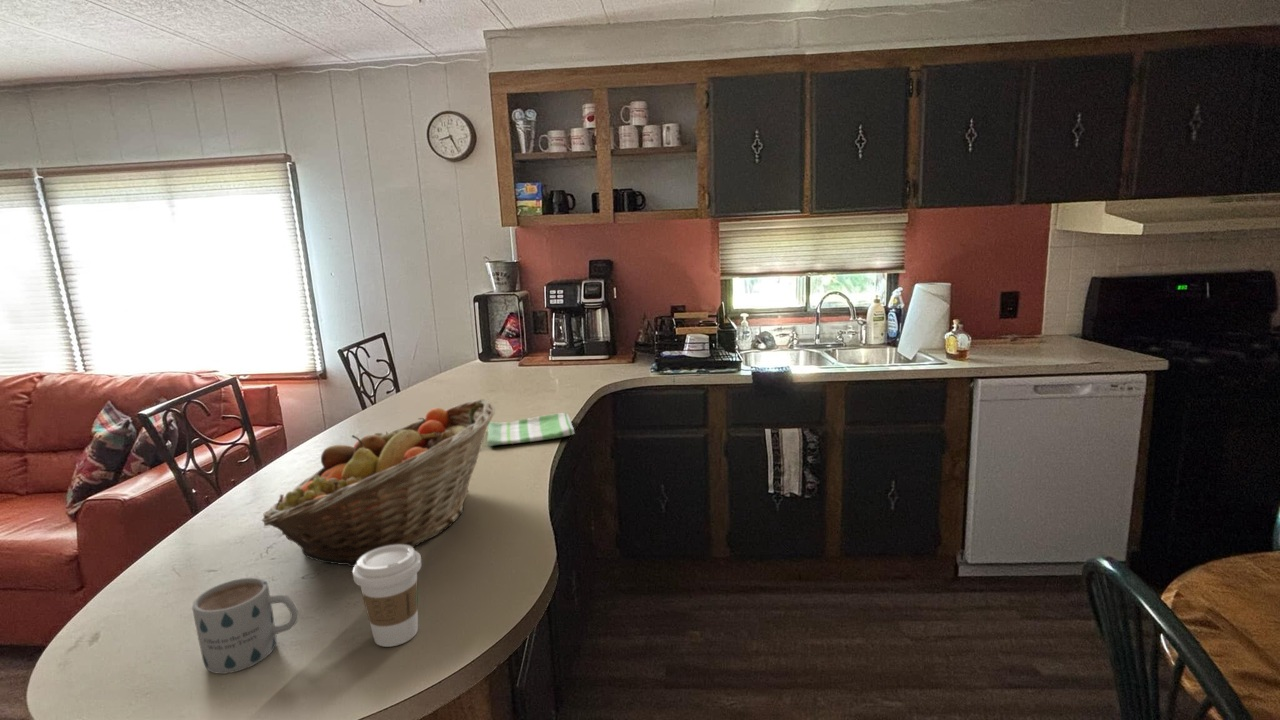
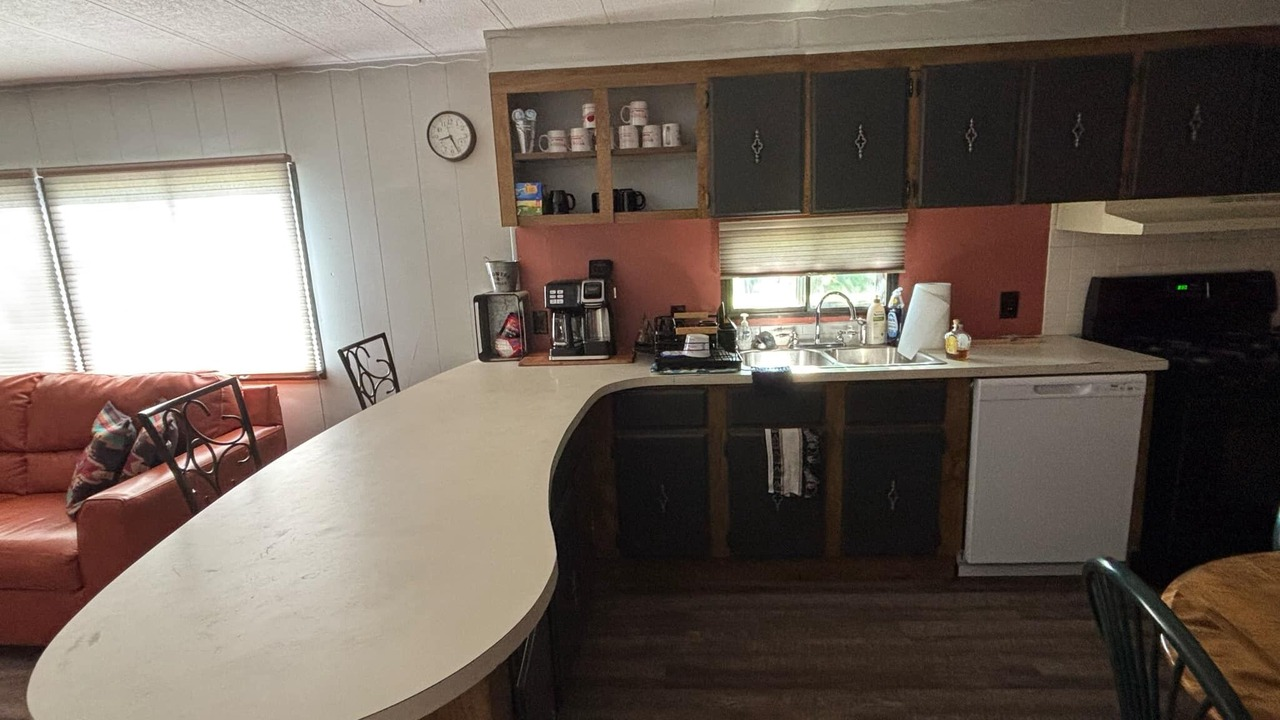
- fruit basket (393, 471)
- coffee cup (391, 595)
- dish towel (530, 428)
- mug (250, 622)
